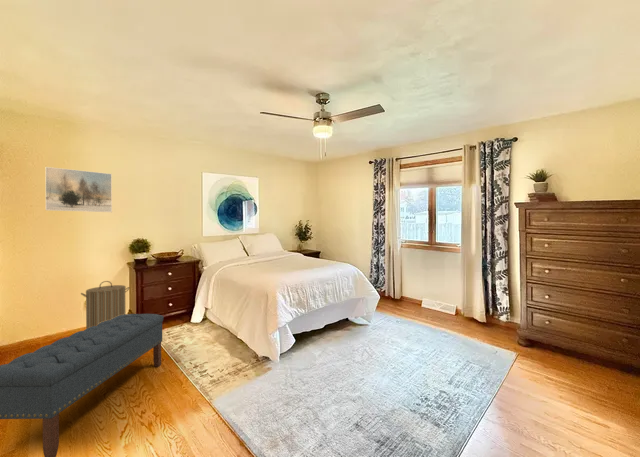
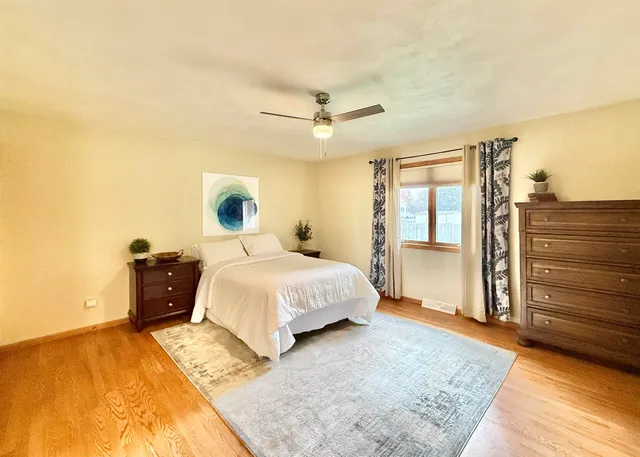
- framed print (80, 190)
- bench (94, 367)
- laundry hamper (106, 307)
